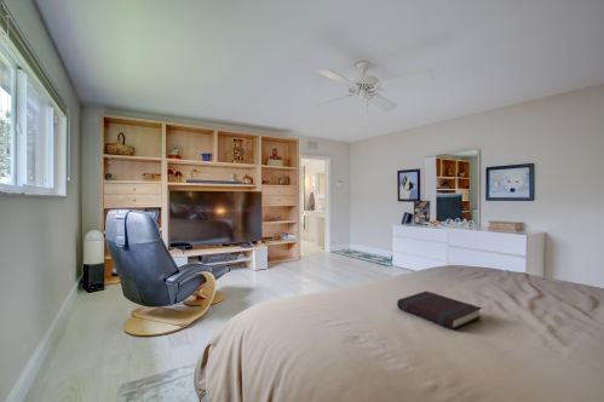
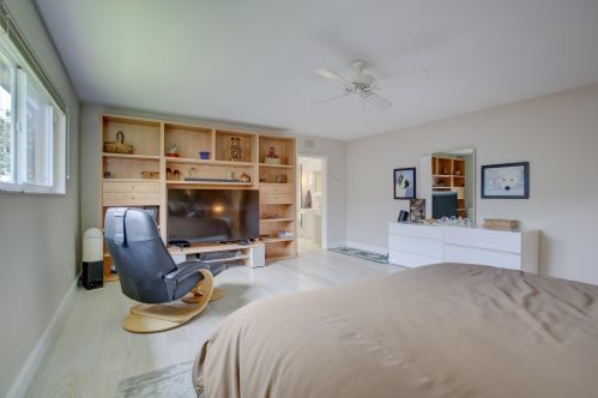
- book (437, 308)
